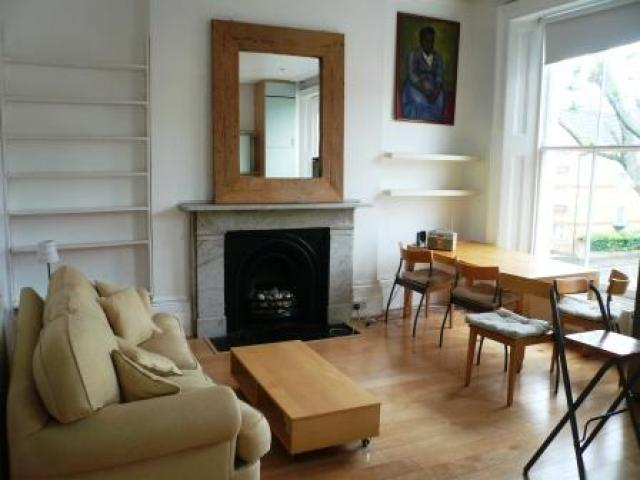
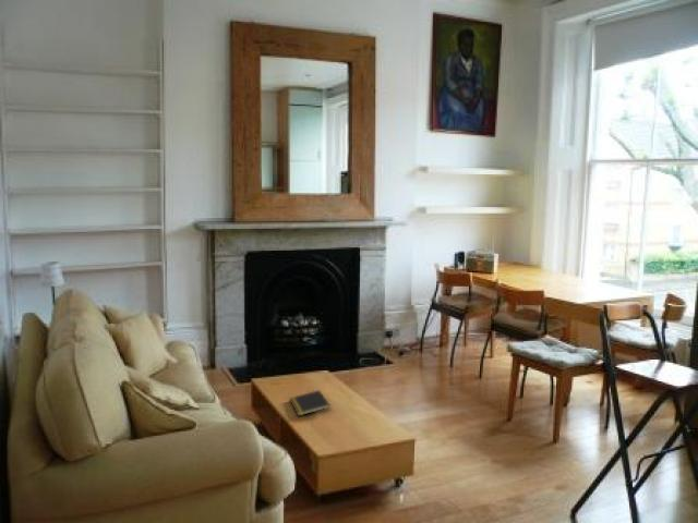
+ notepad (309, 402)
